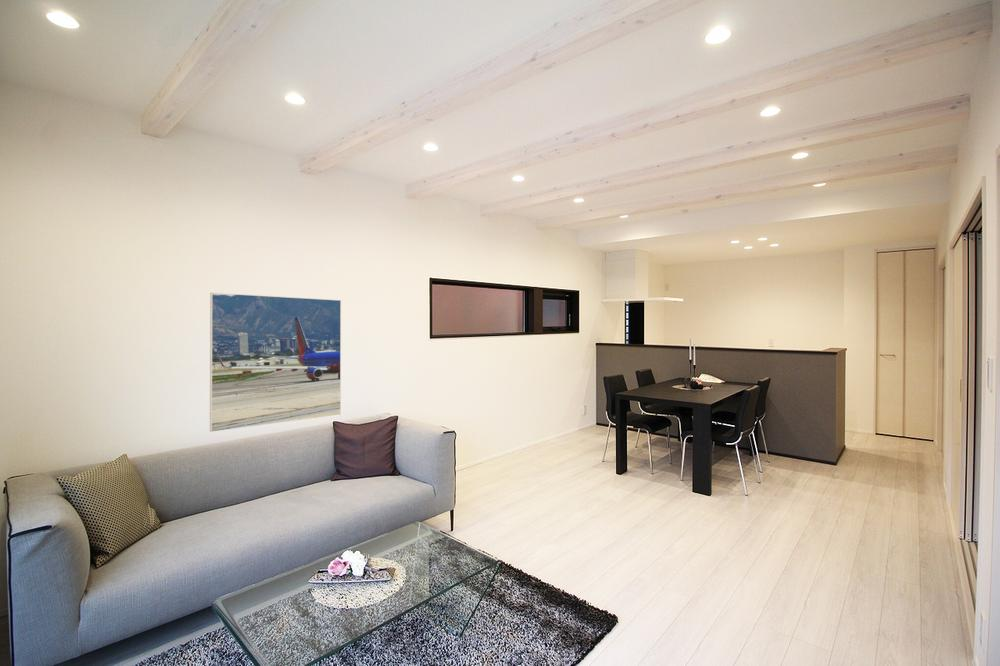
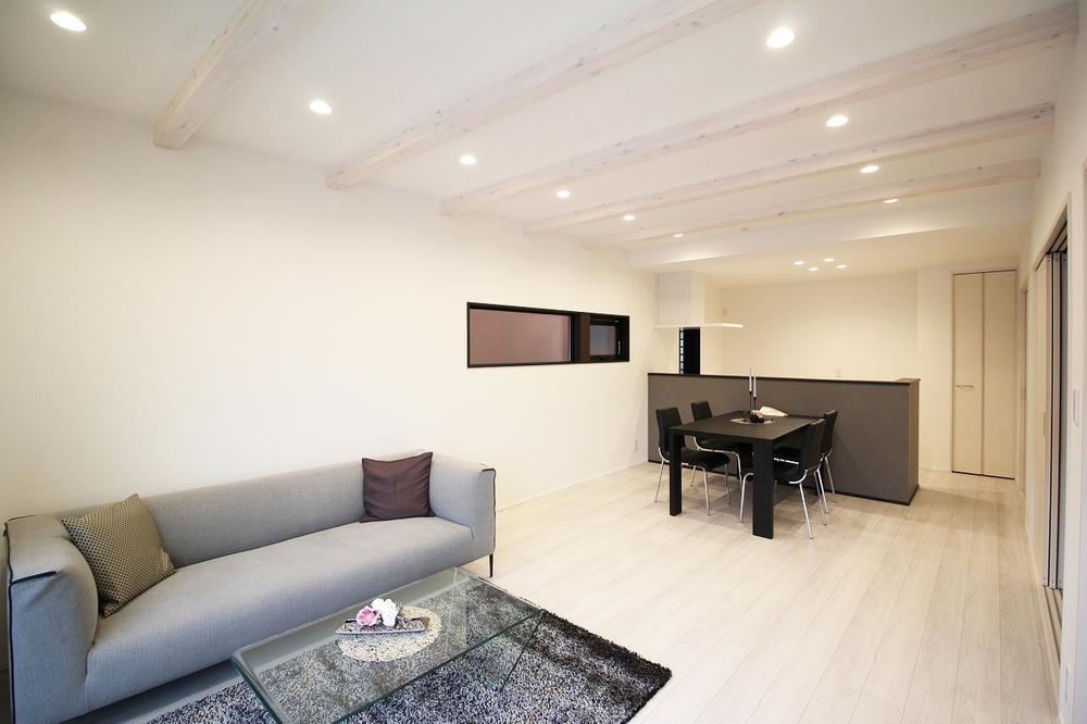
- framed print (281, 359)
